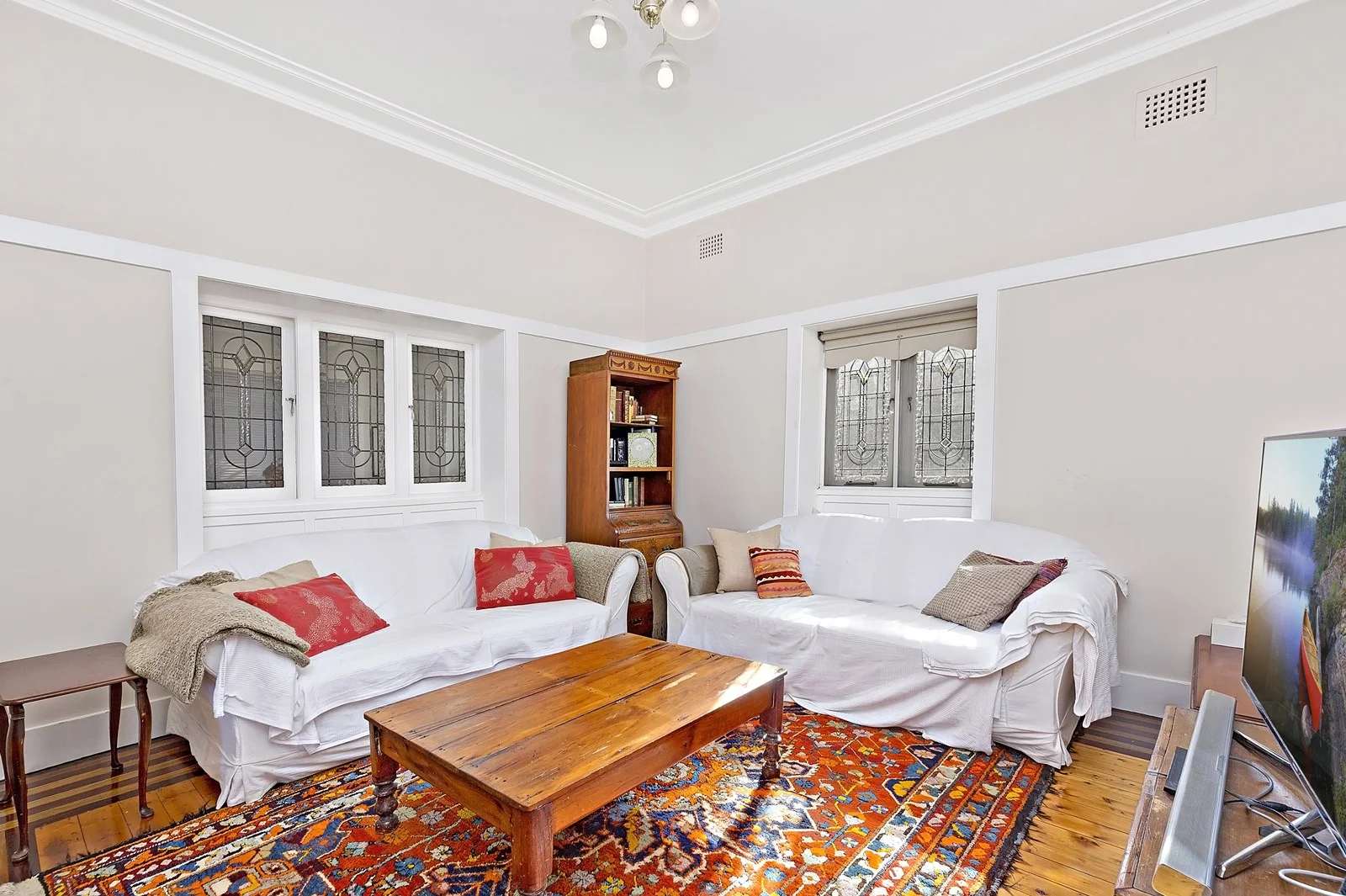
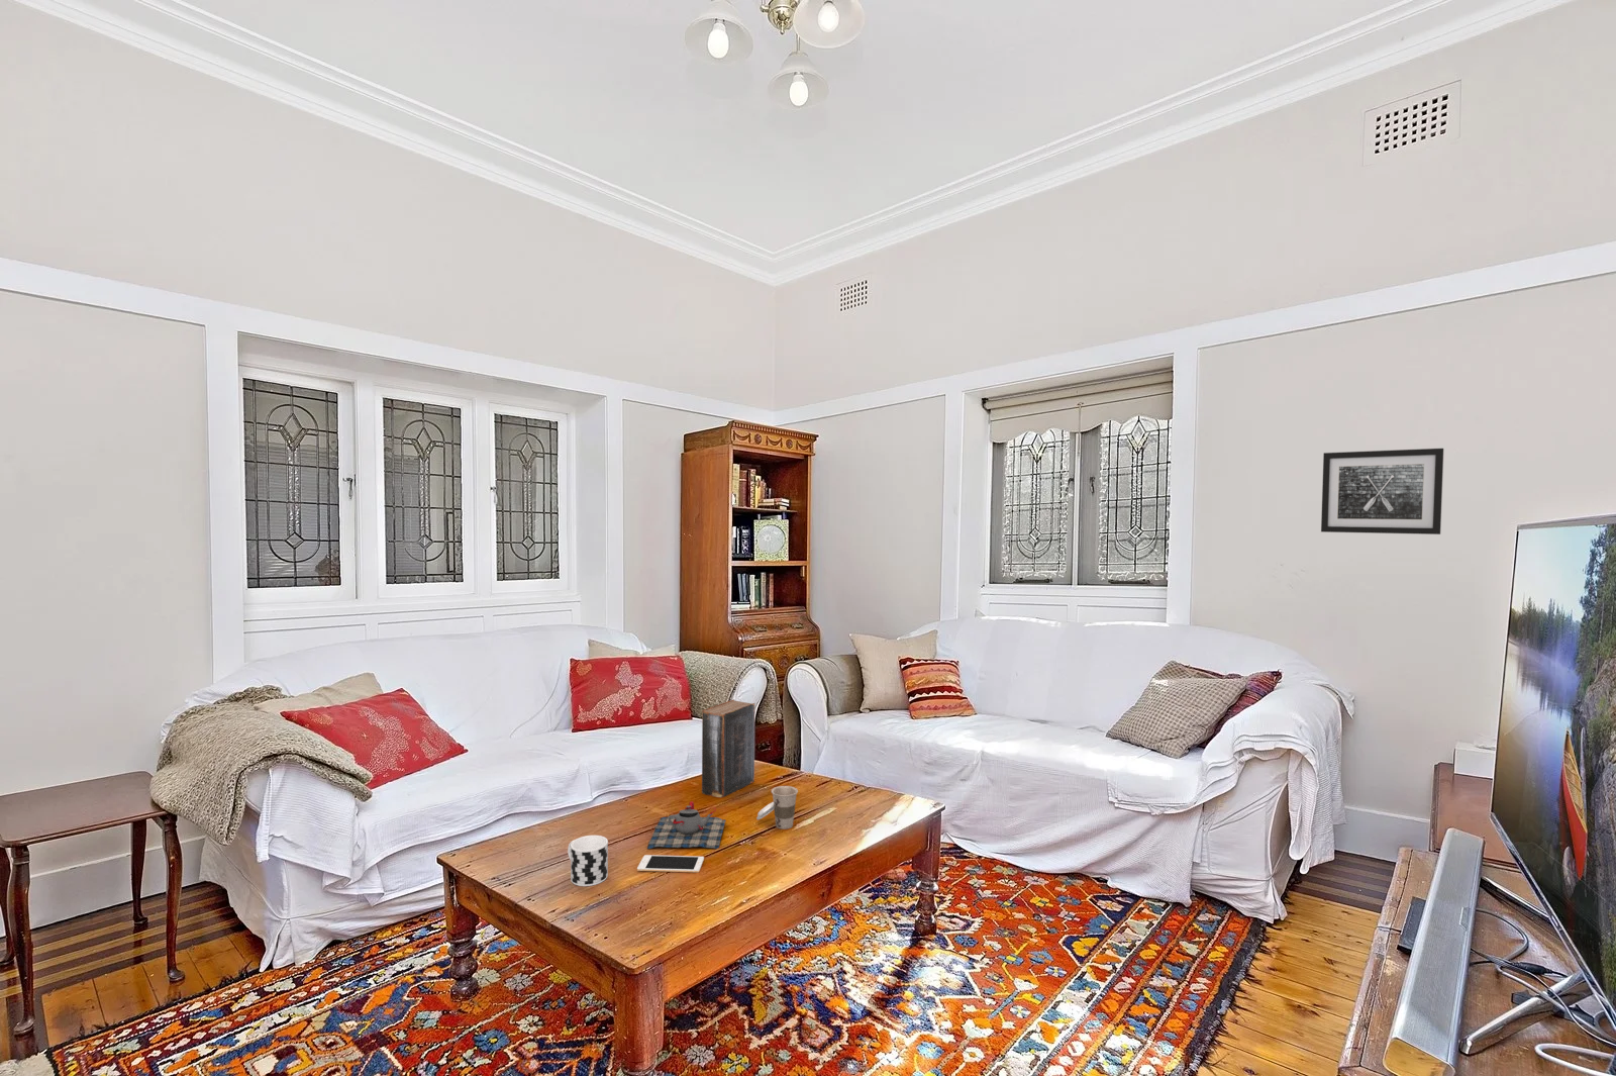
+ book (728, 747)
+ cell phone (671, 862)
+ wall art (1379, 492)
+ teapot (688, 820)
+ cup (585, 857)
+ cup (777, 806)
